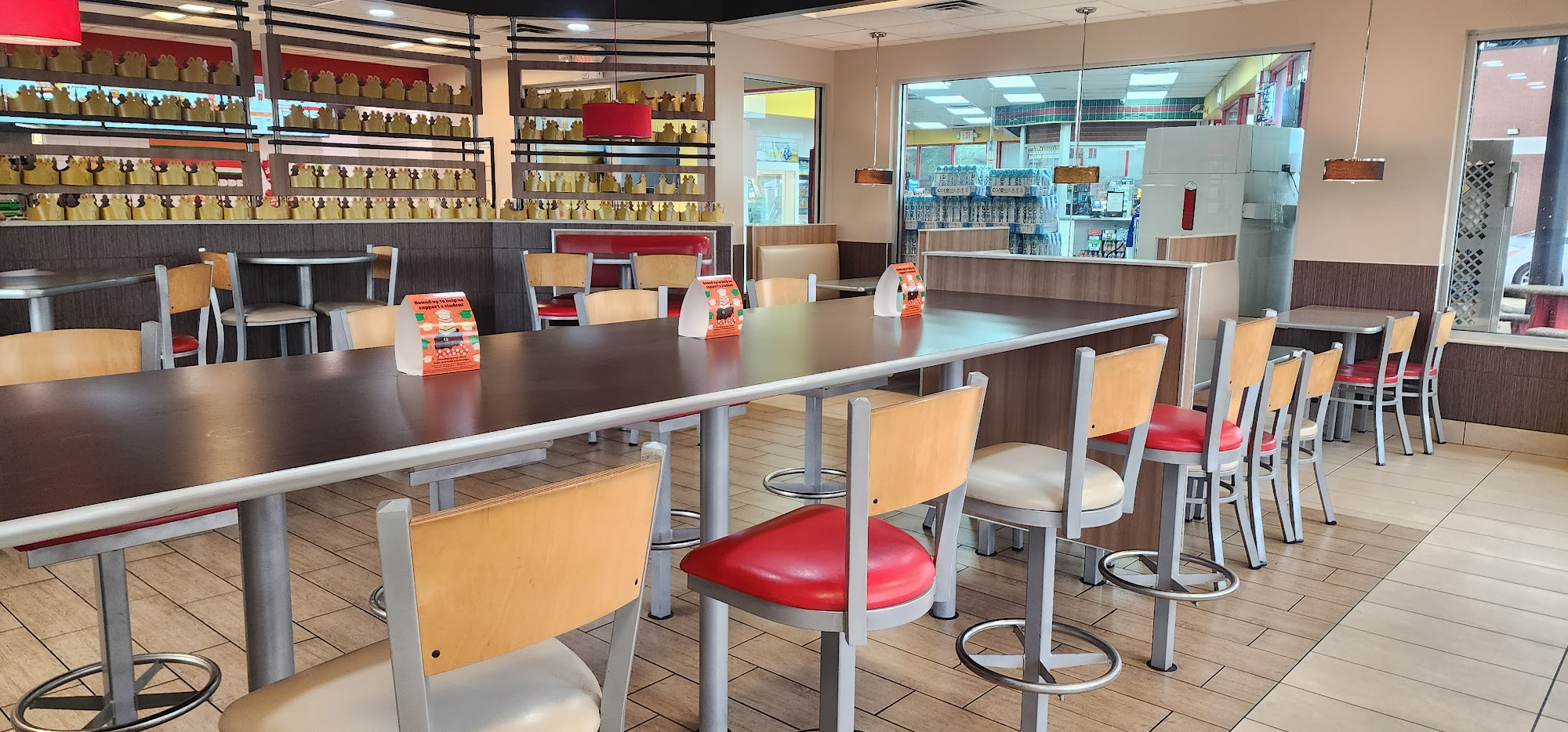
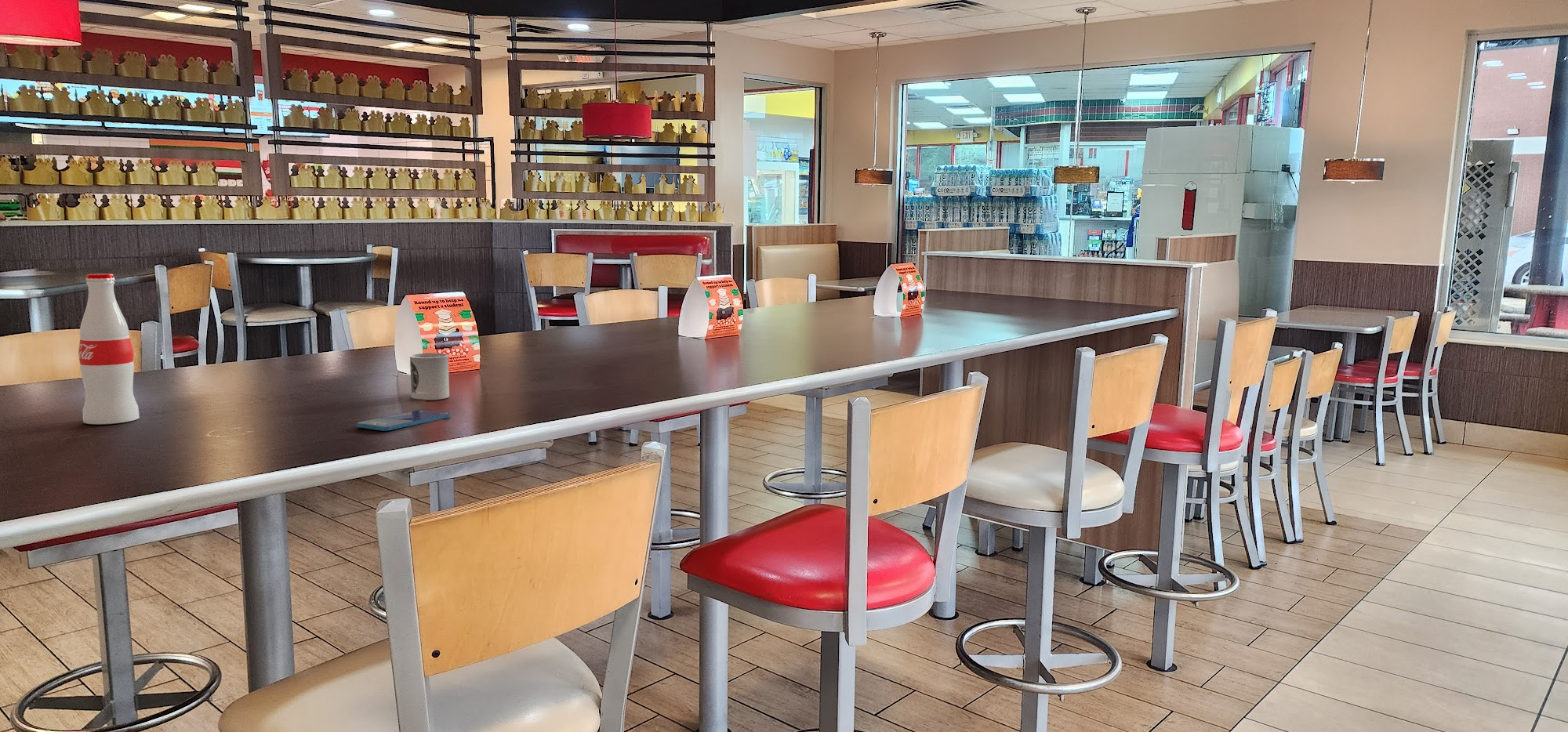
+ soda bottle (106, 347)
+ smartphone (405, 419)
+ cup (428, 375)
